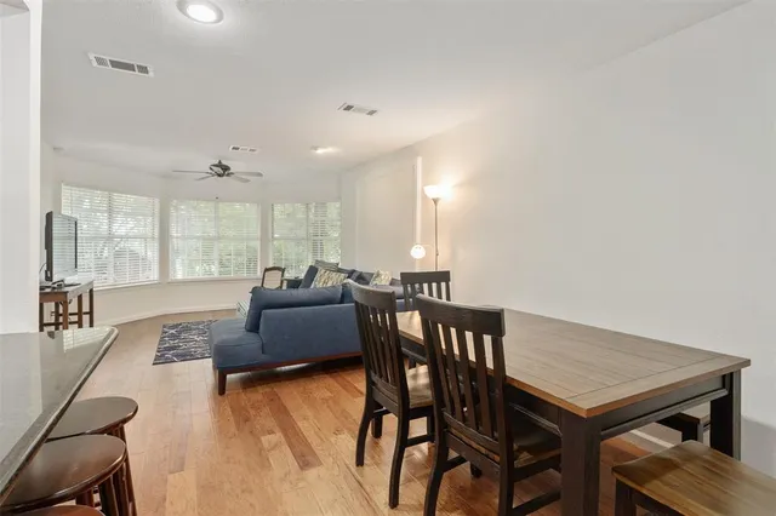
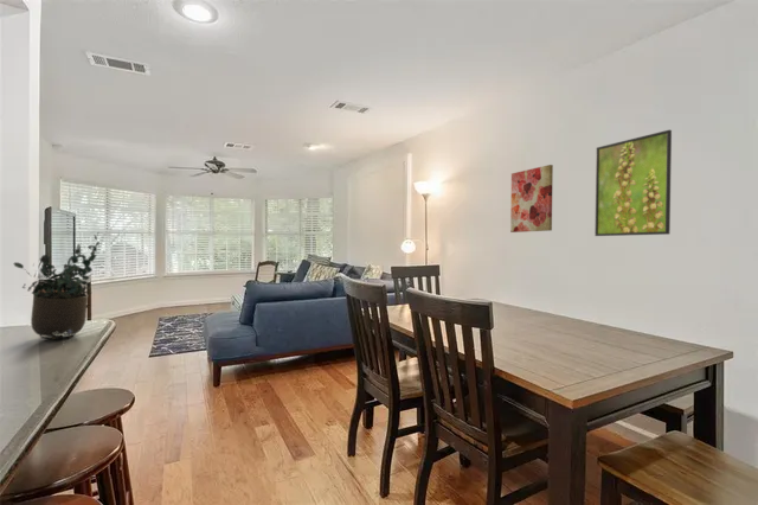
+ wall art (529, 200)
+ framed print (630, 187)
+ potted plant (68, 283)
